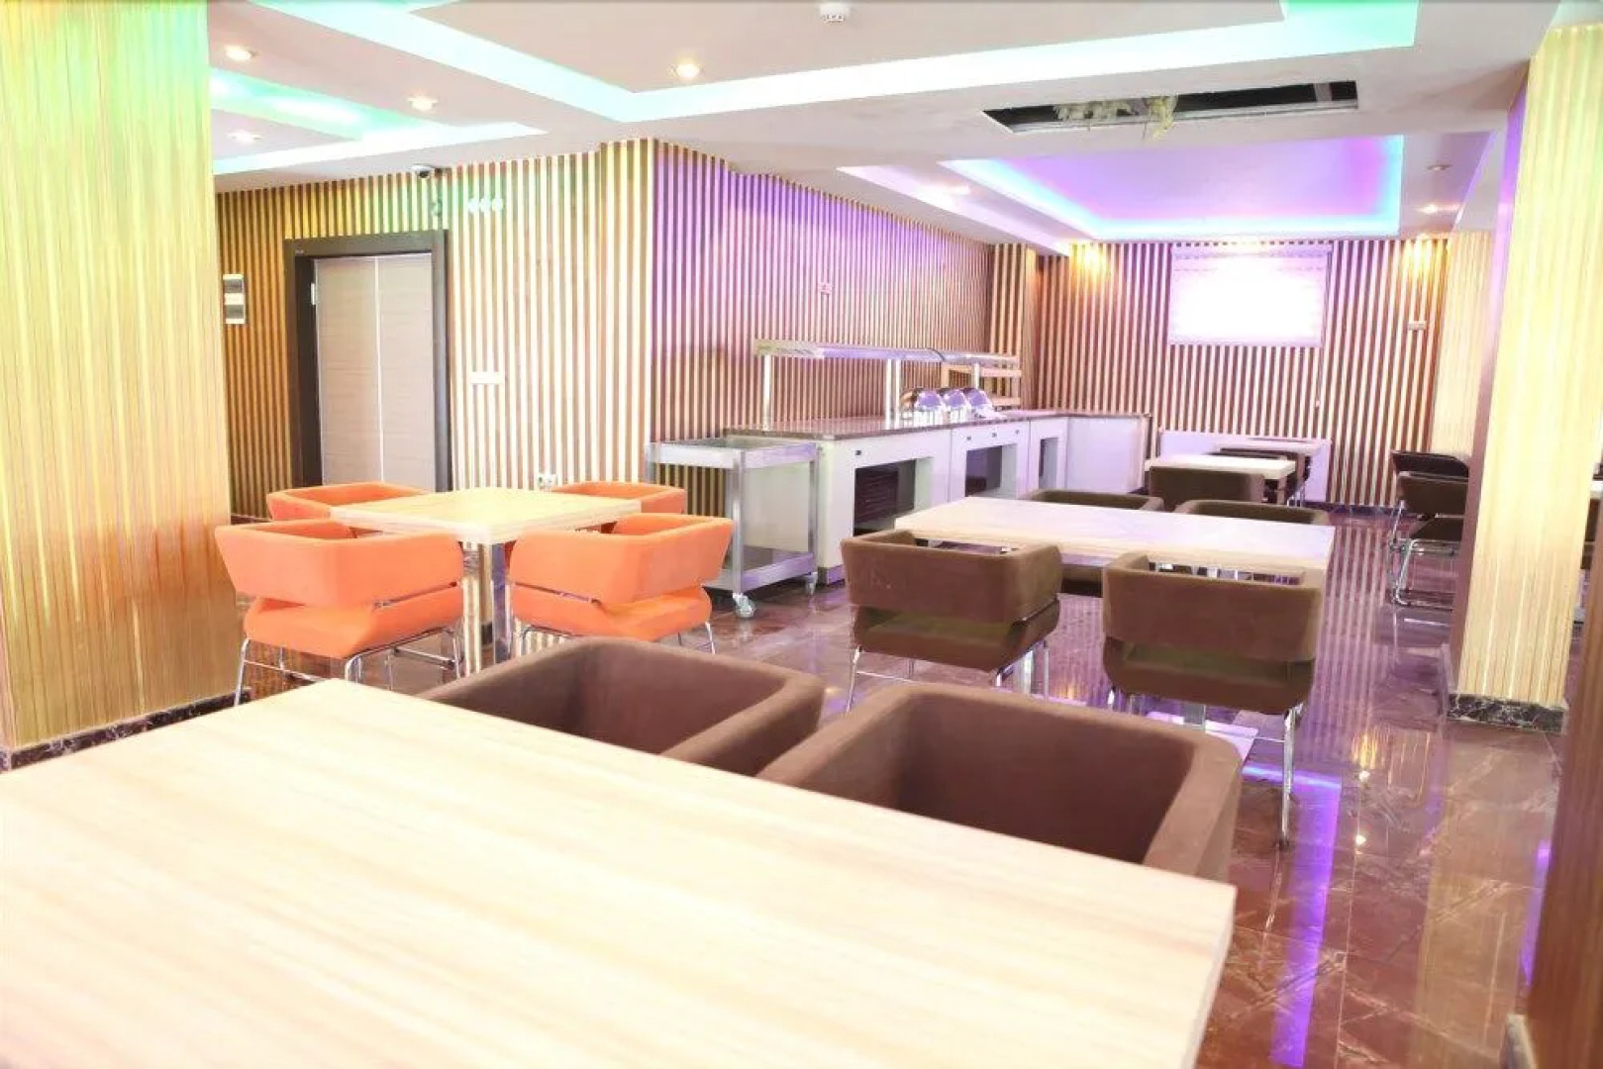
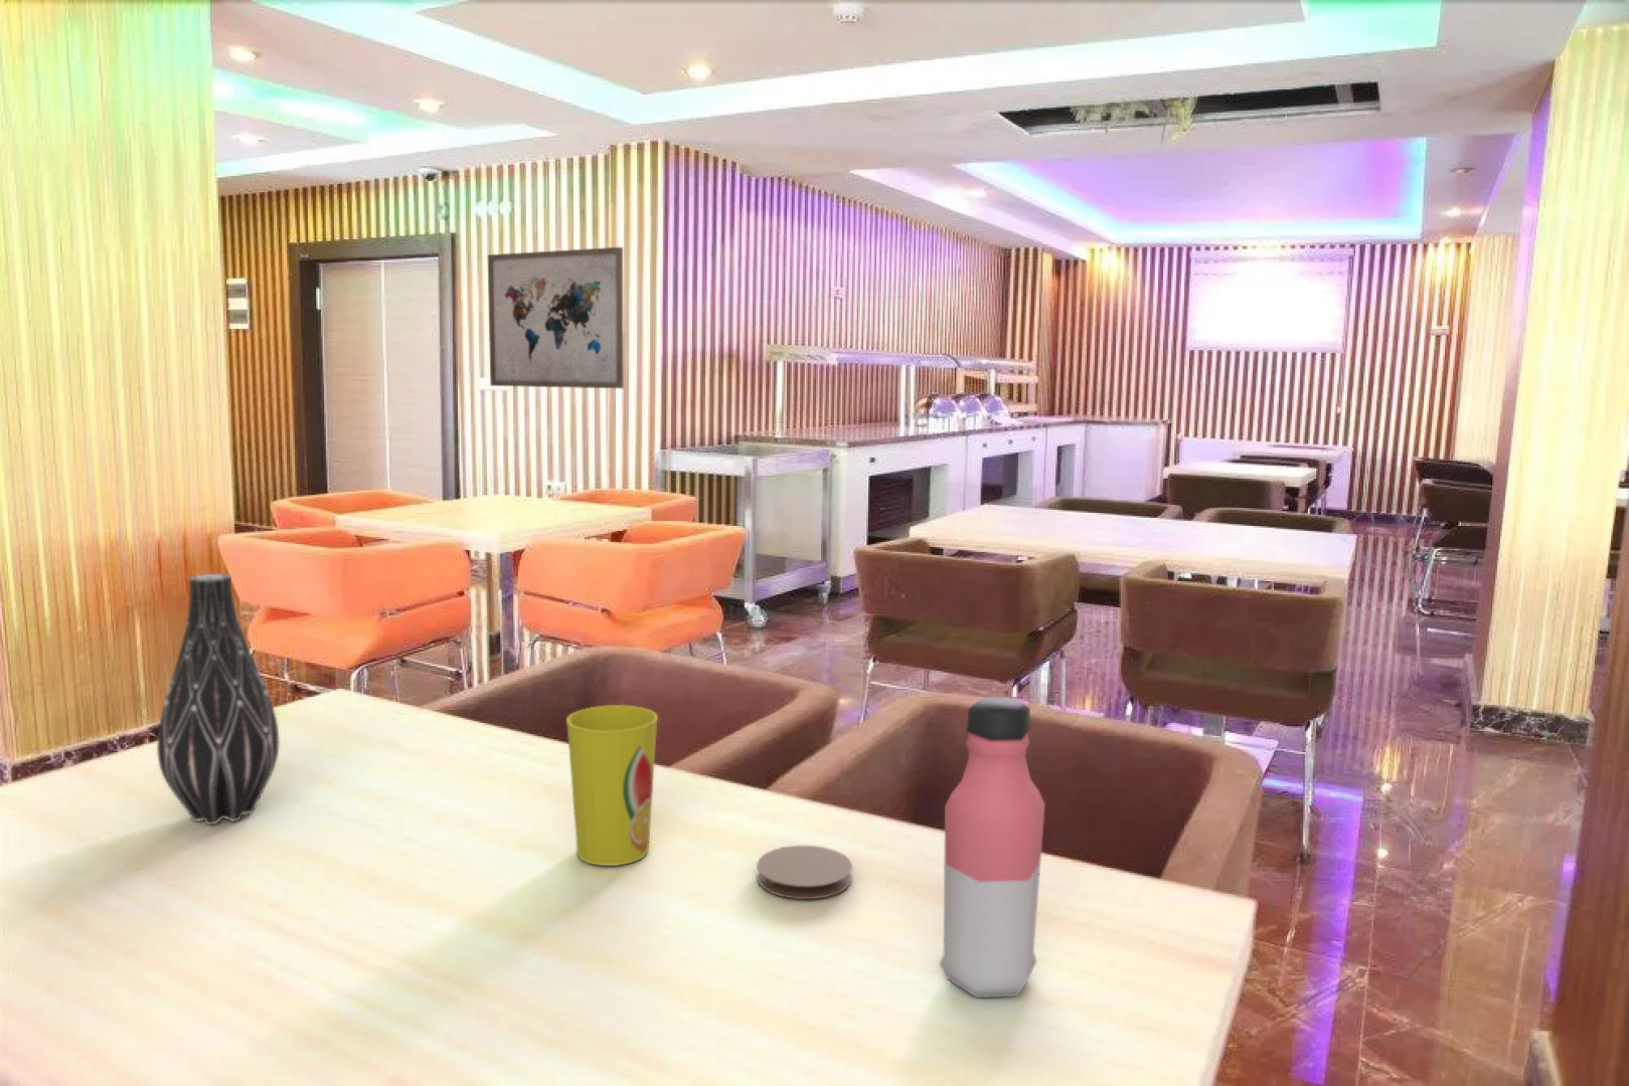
+ wall art (553, 319)
+ cup (613, 784)
+ coaster (804, 870)
+ vase (216, 697)
+ water bottle (993, 842)
